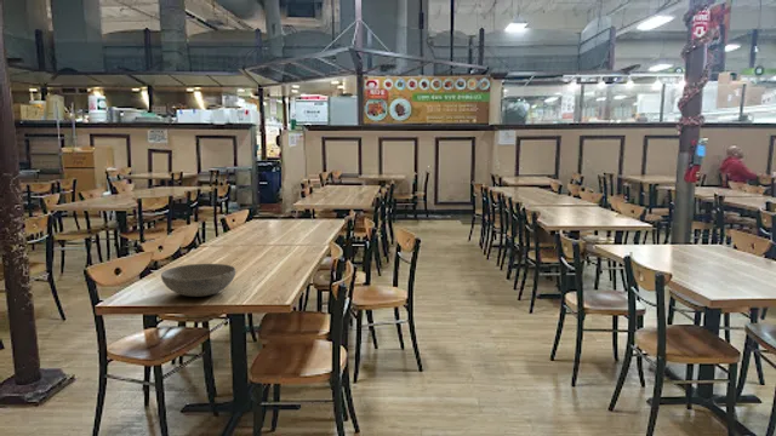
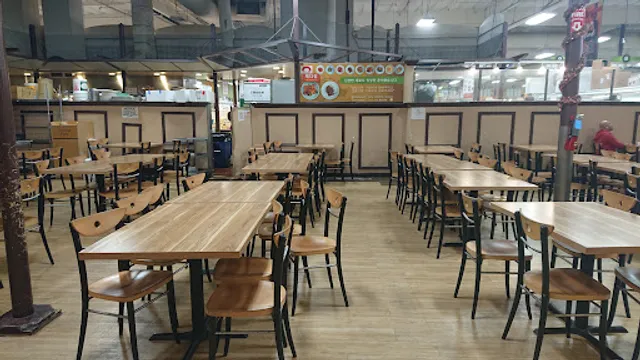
- bowl (200, 281)
